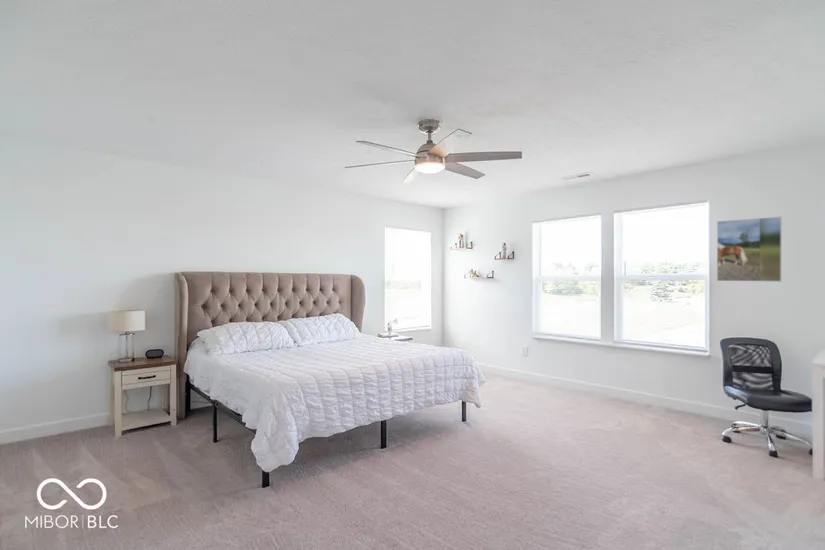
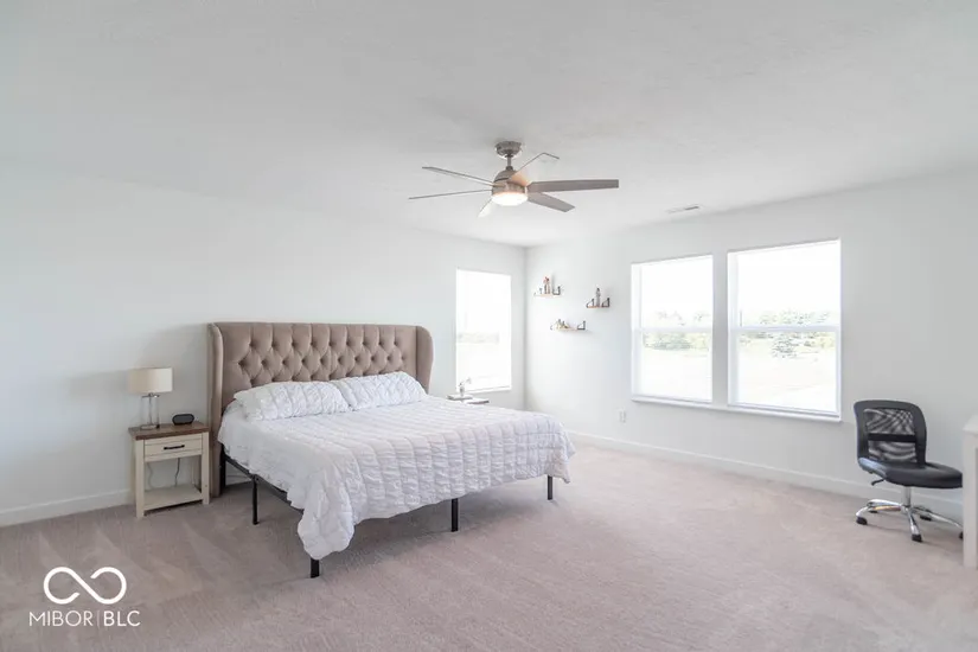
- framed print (748, 250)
